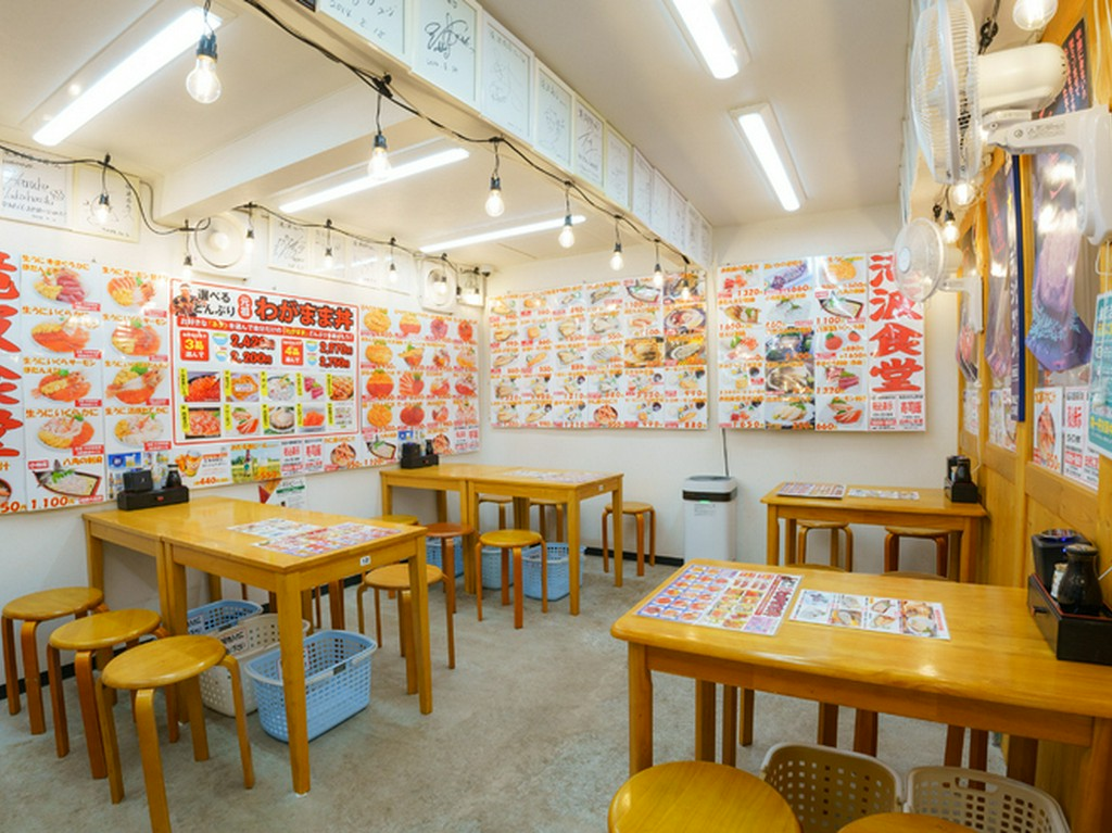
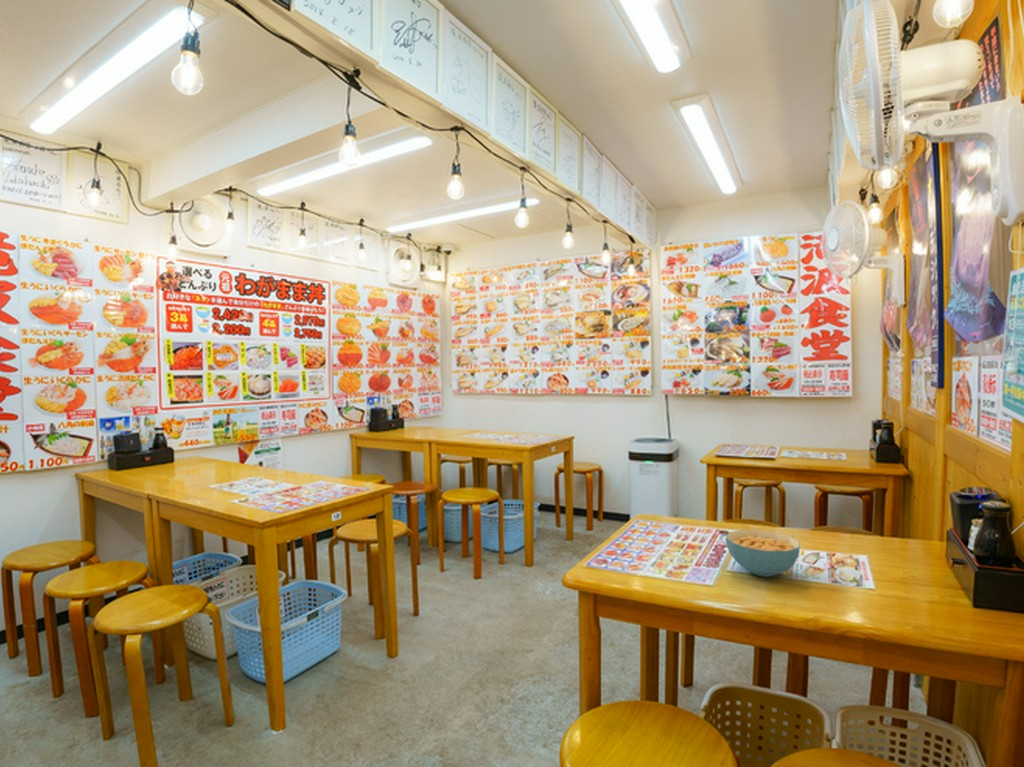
+ cereal bowl (762, 556)
